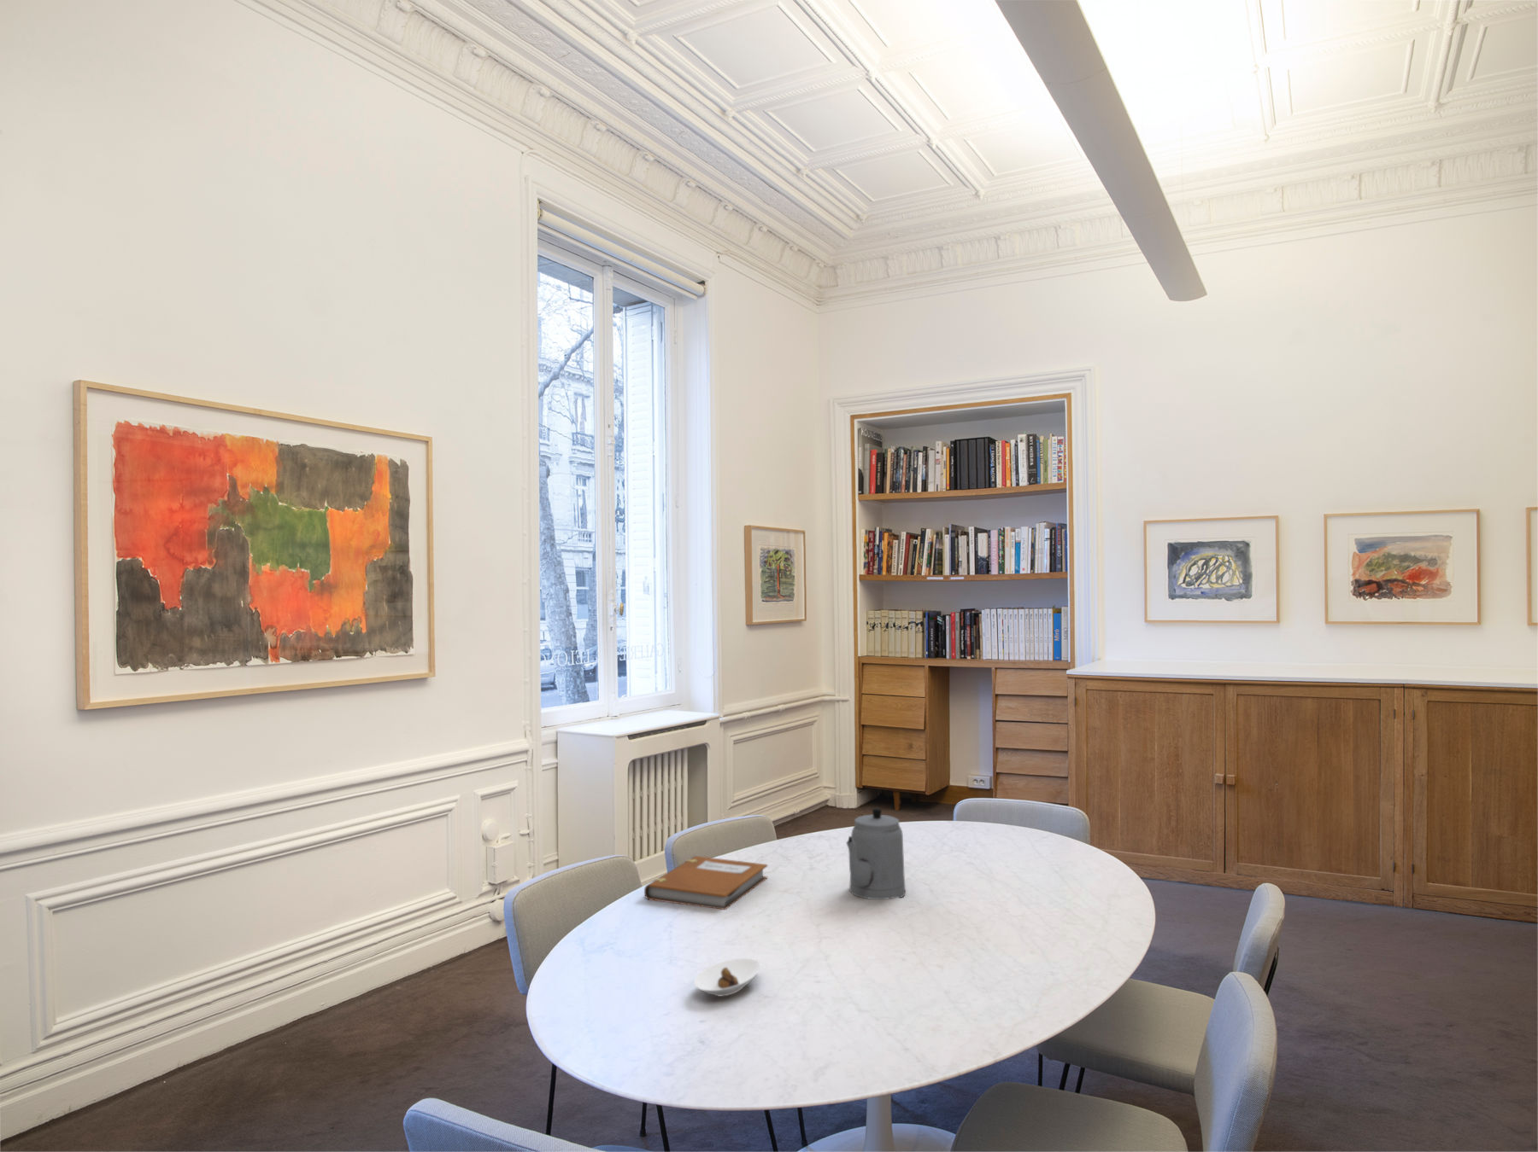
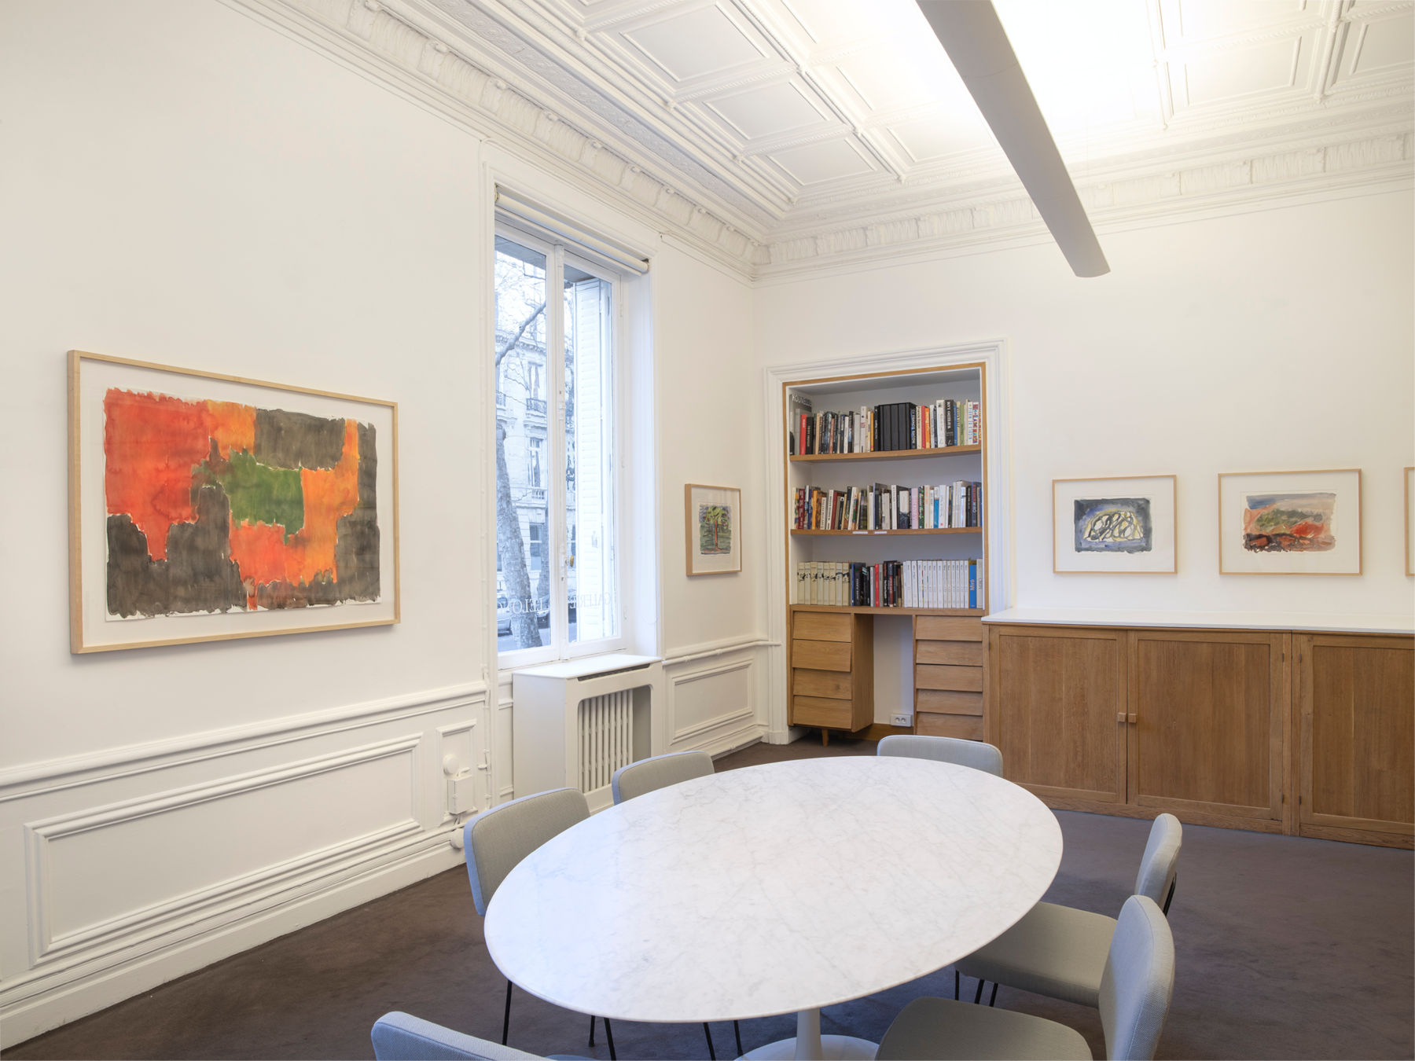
- teapot (874, 851)
- notebook (708, 880)
- saucer (728, 980)
